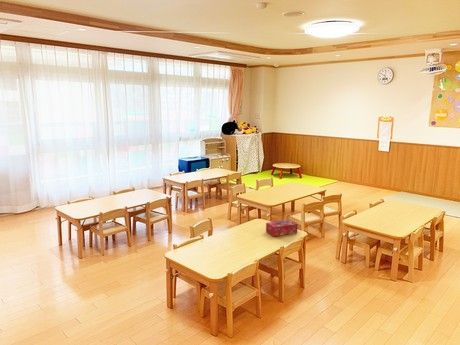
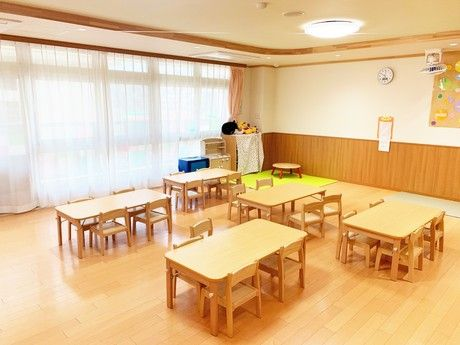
- tissue box (281, 227)
